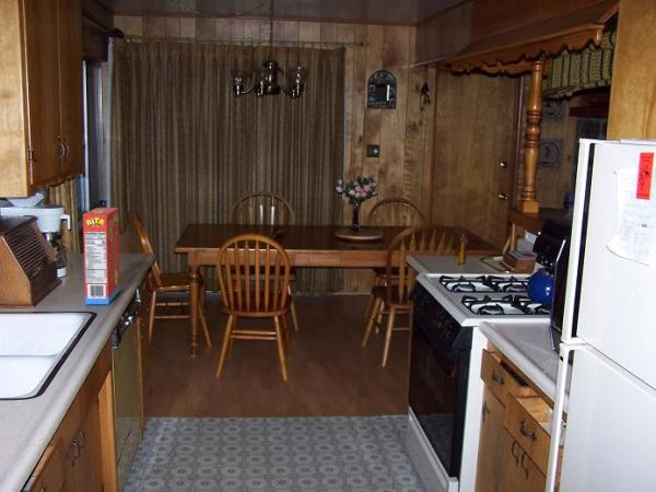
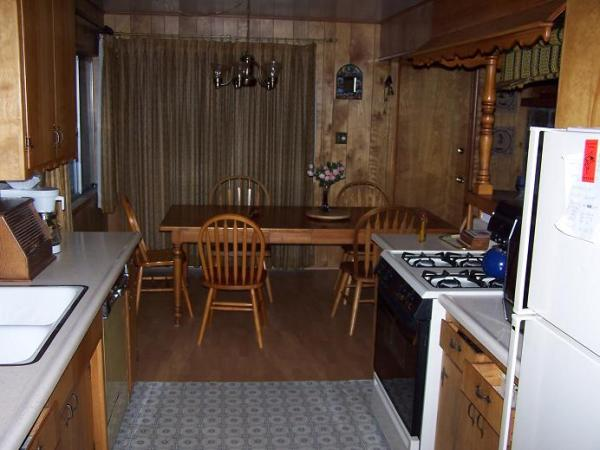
- cereal box (102, 254)
